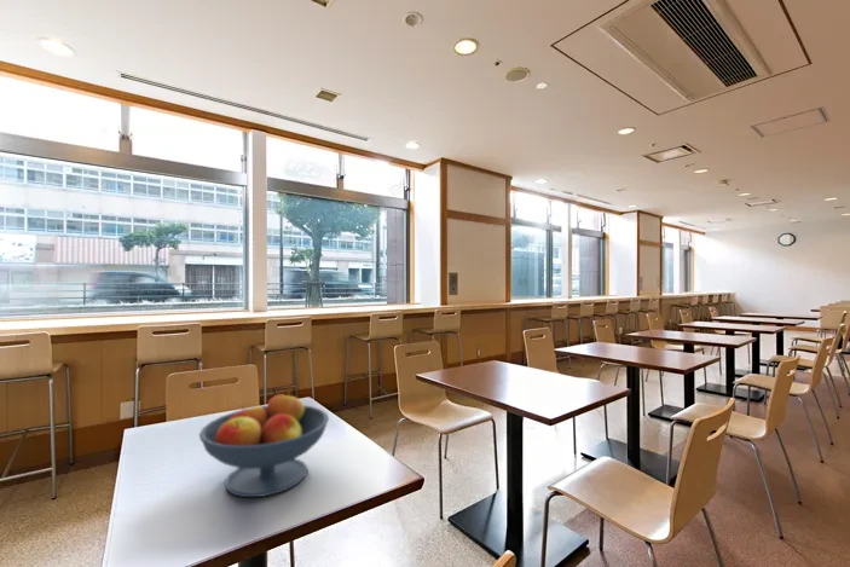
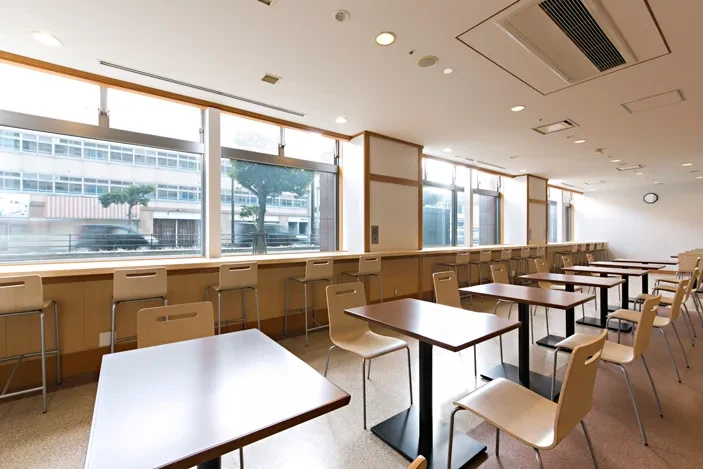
- fruit bowl (267, 440)
